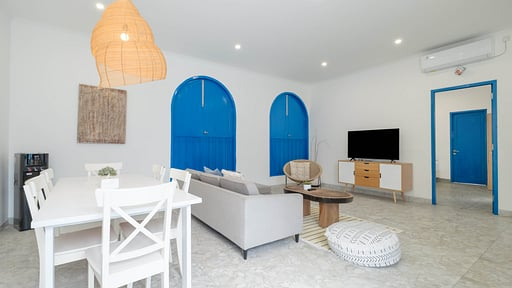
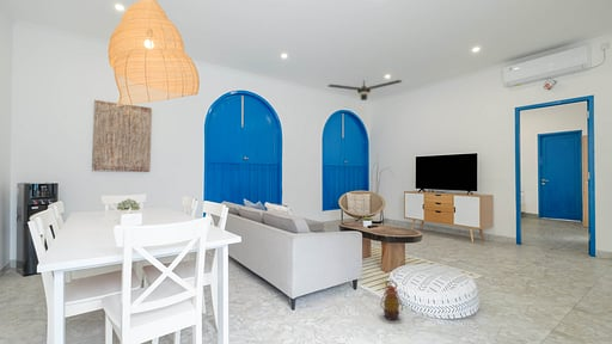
+ lantern (391, 297)
+ ceiling fan (363, 90)
